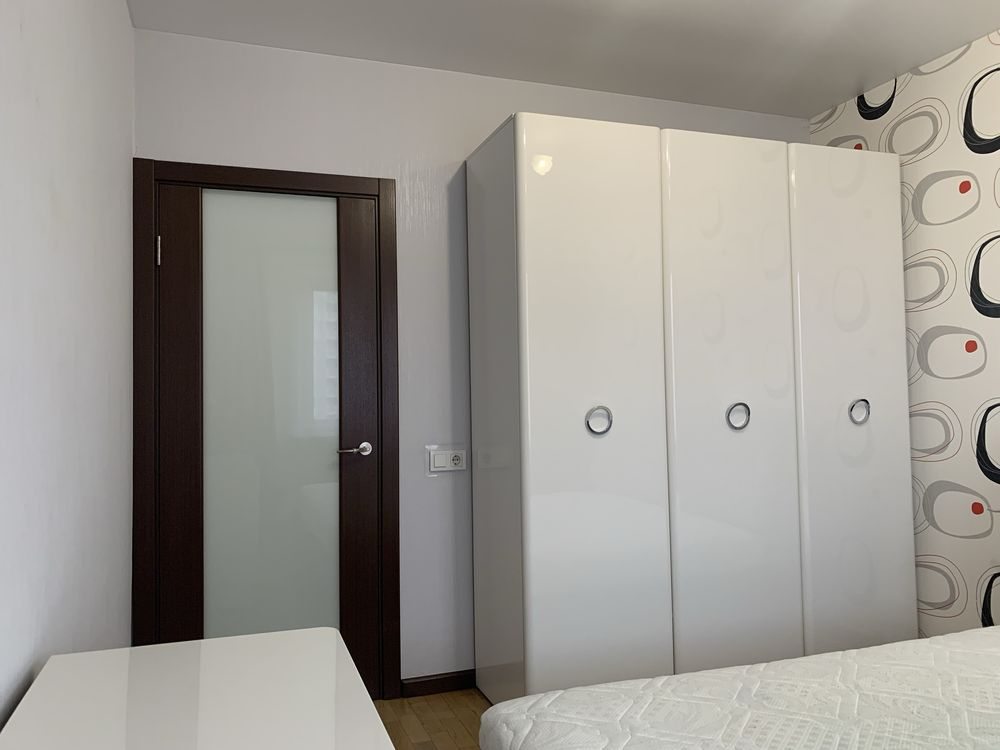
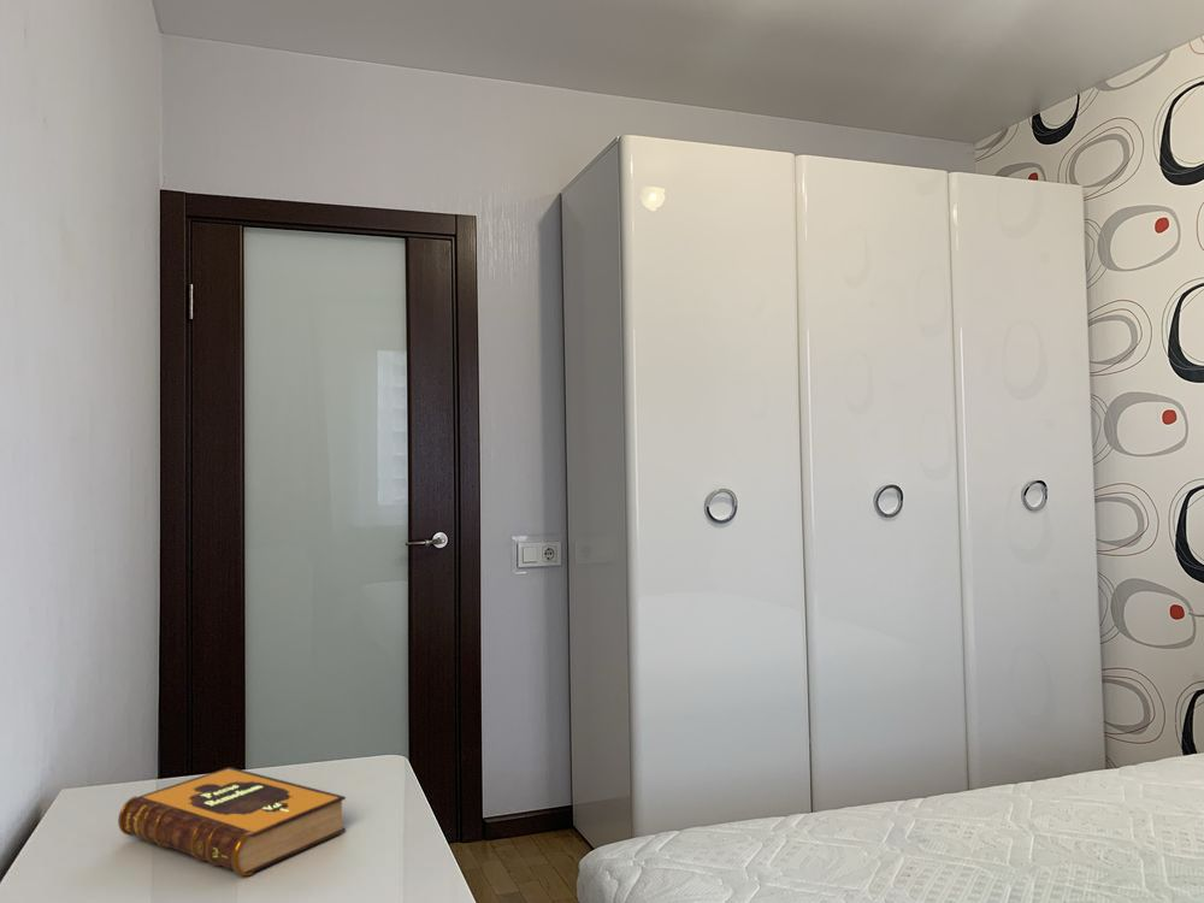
+ hardback book (231, 818)
